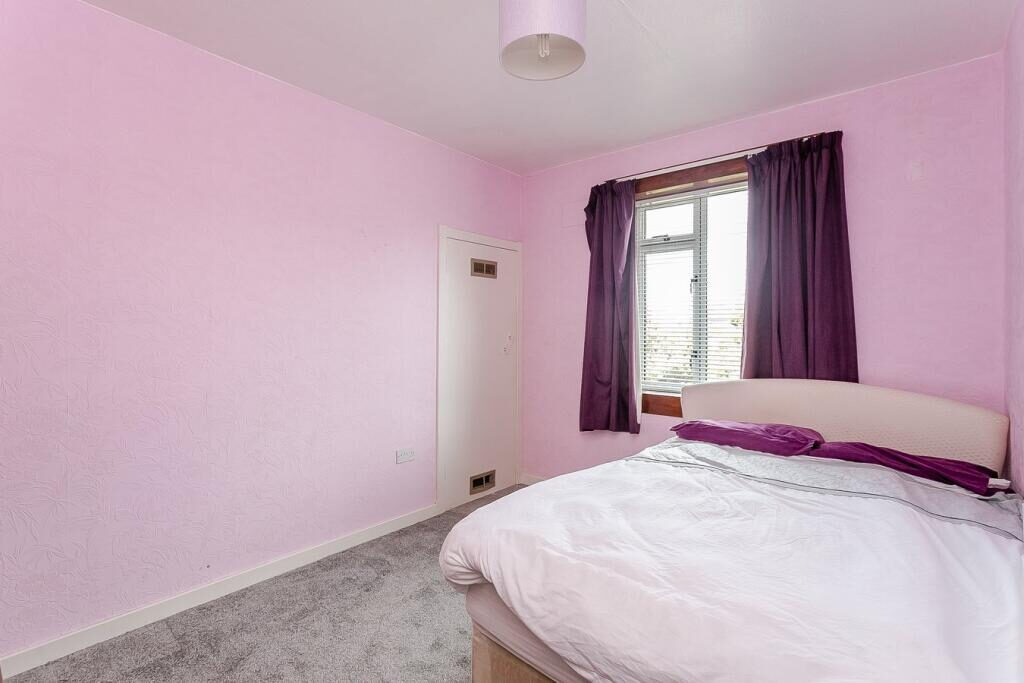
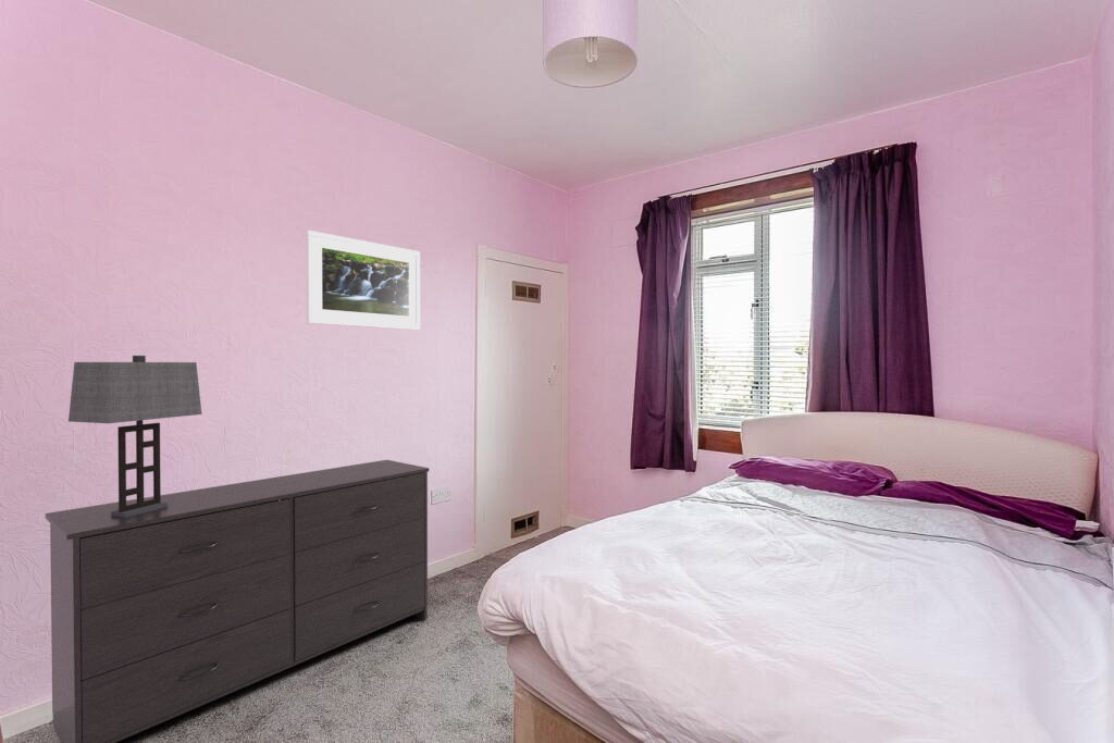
+ dresser (273, 575)
+ table lamp (139, 433)
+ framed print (368, 284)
